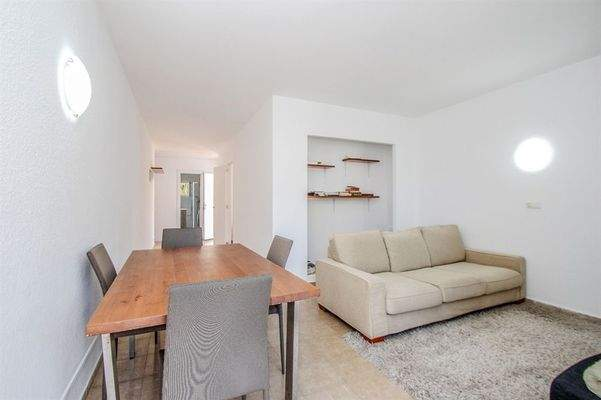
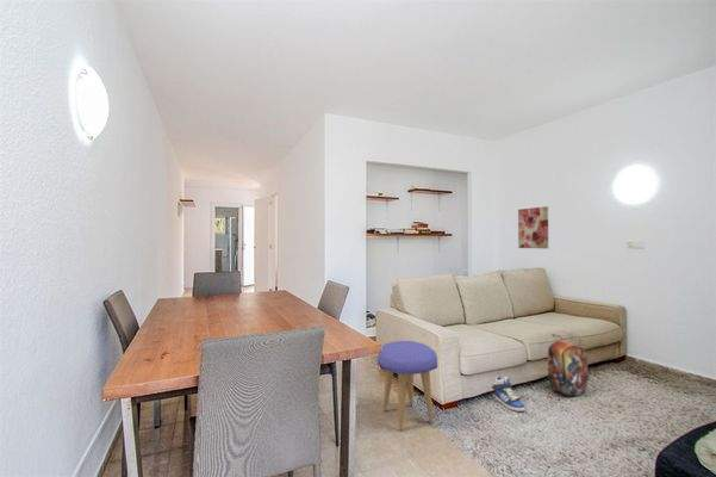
+ wall art (533, 228)
+ sneaker (508, 391)
+ stool (406, 382)
+ backpack (566, 364)
